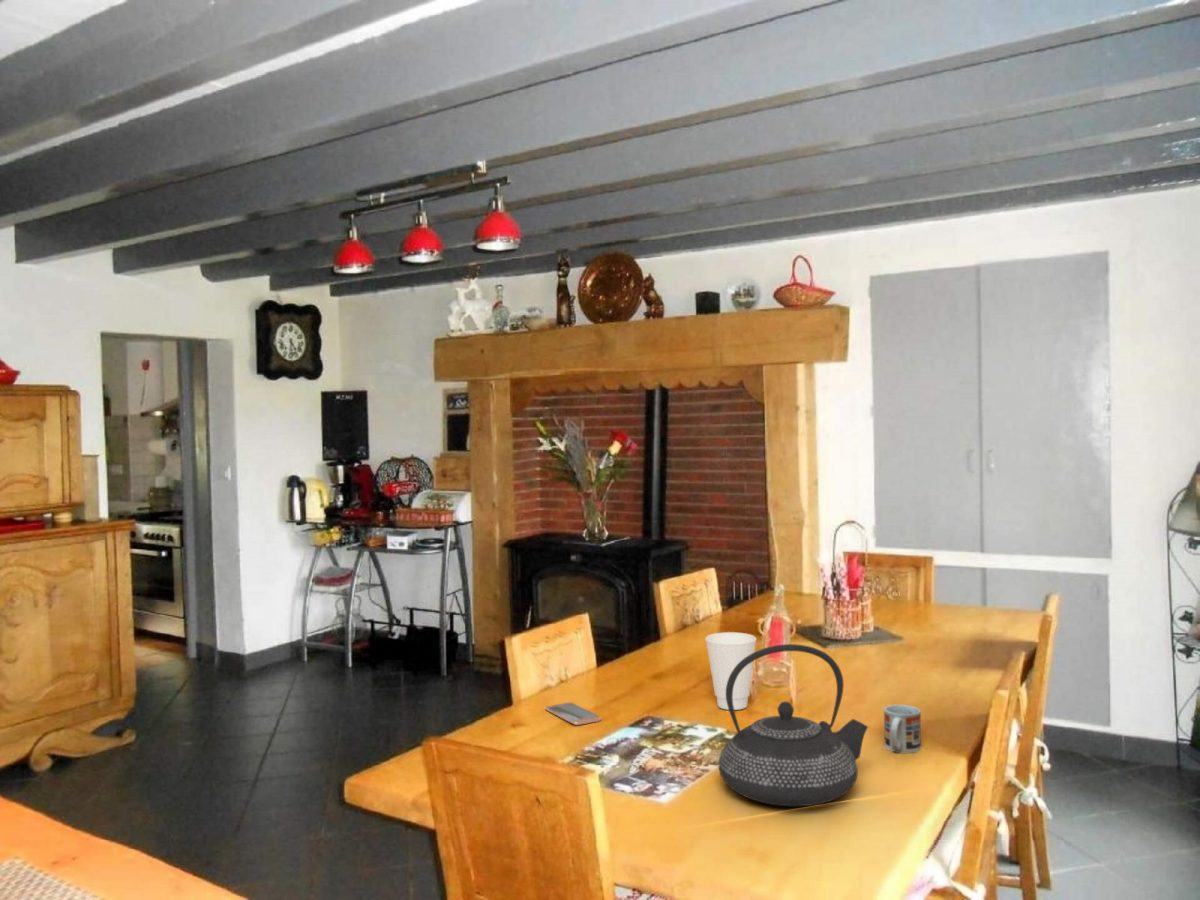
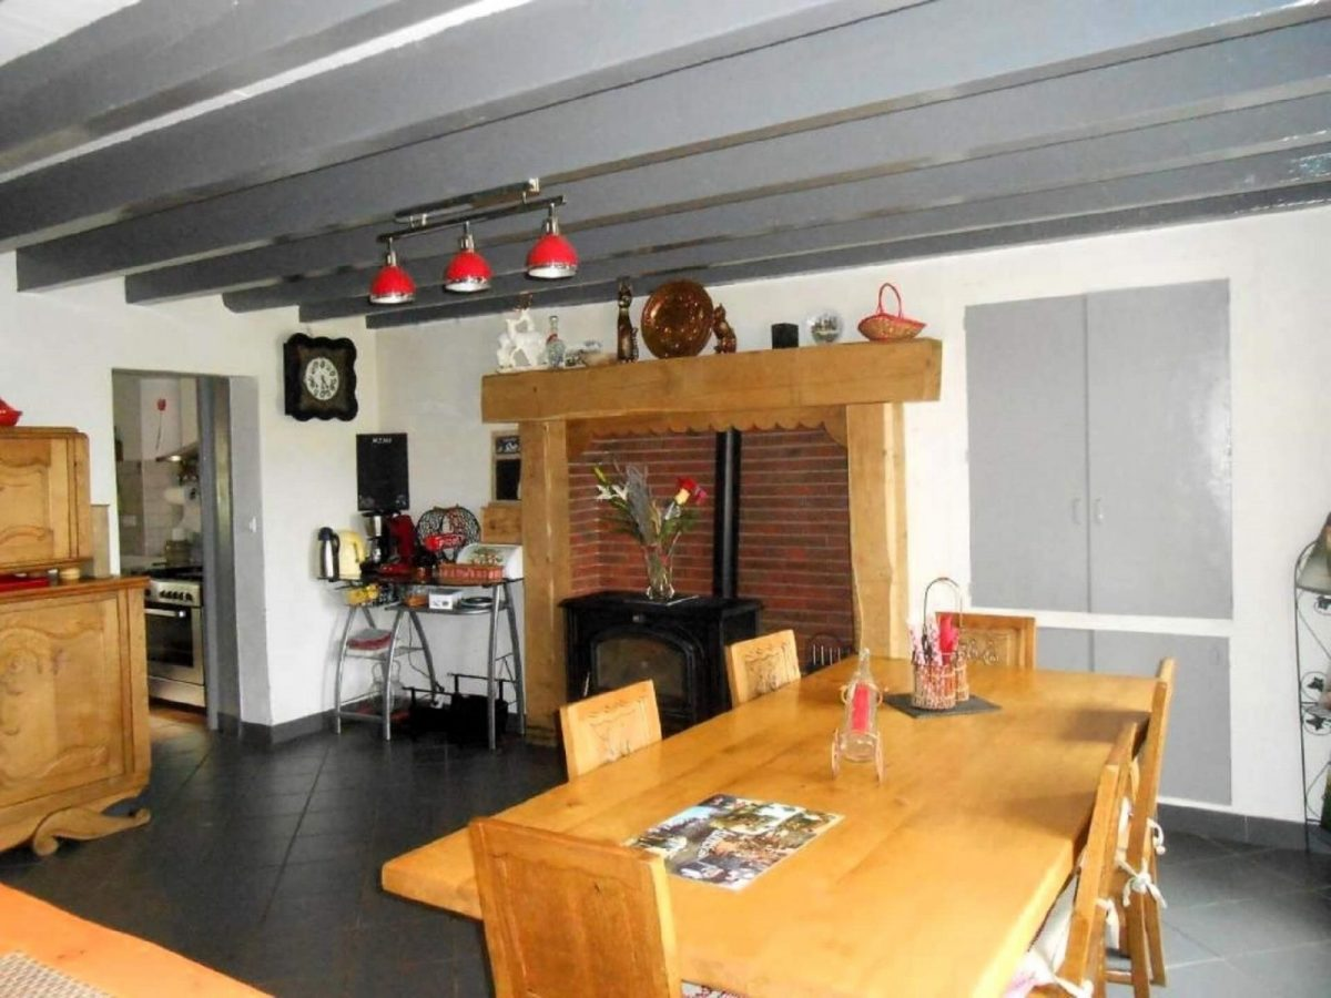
- smartphone (572, 713)
- cup (731, 671)
- cup (901, 730)
- teapot (794, 717)
